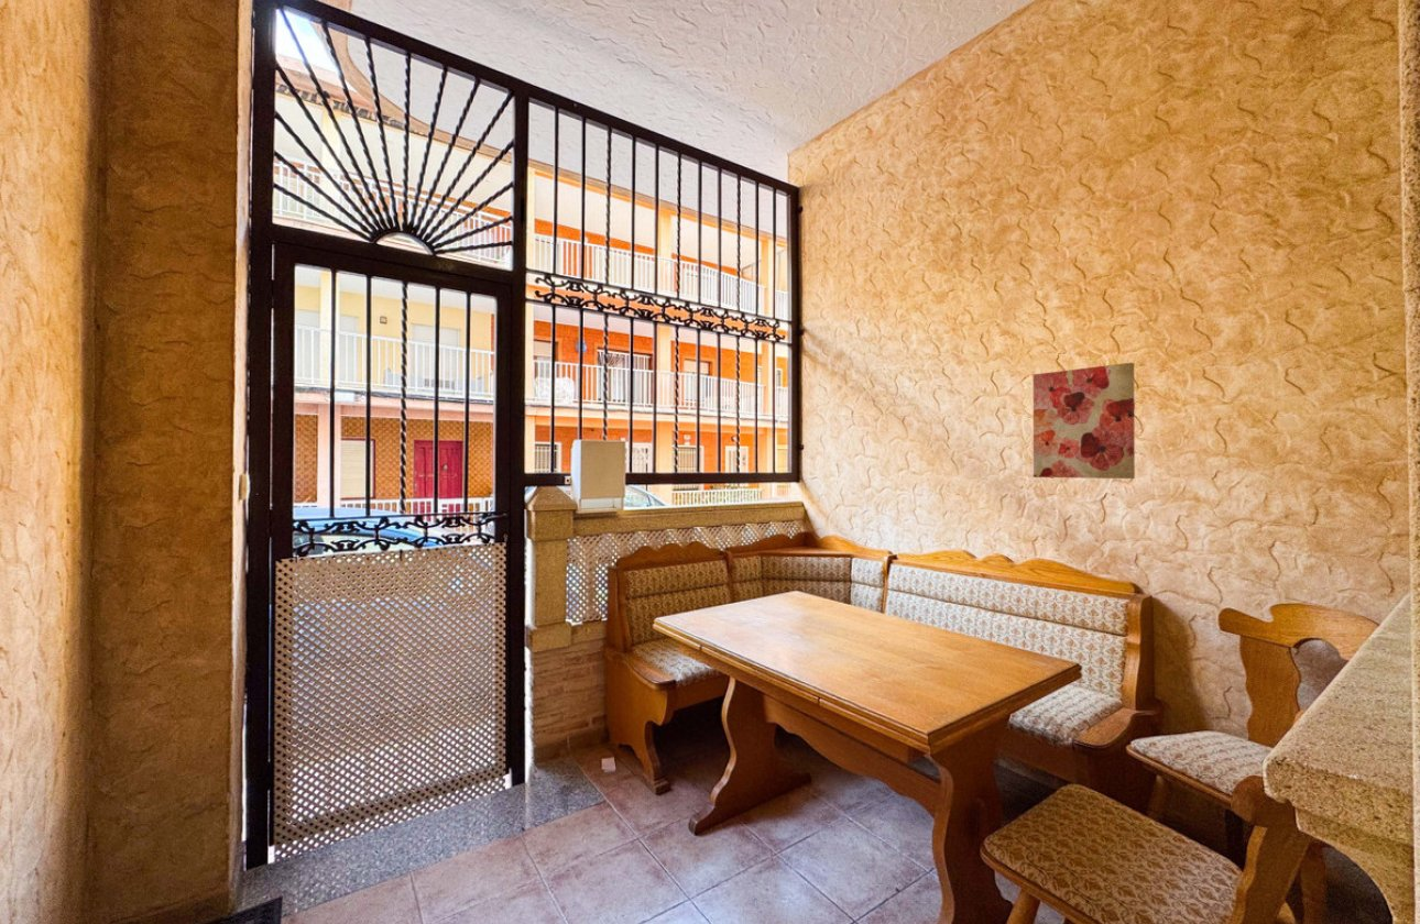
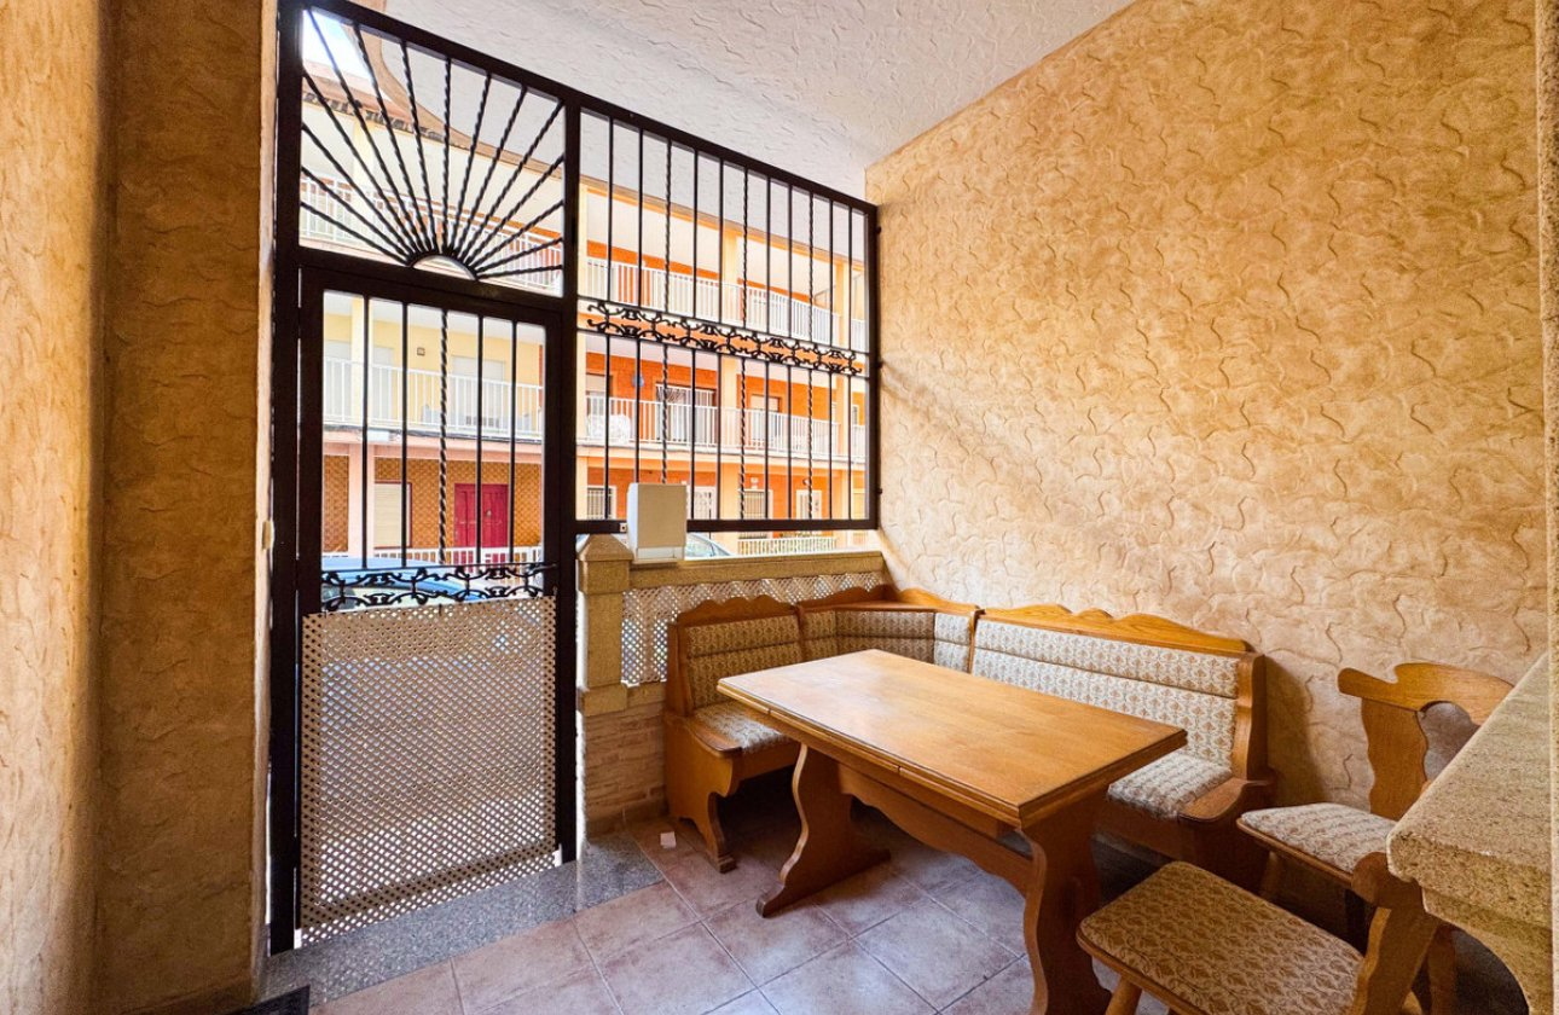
- wall art (1080, 422)
